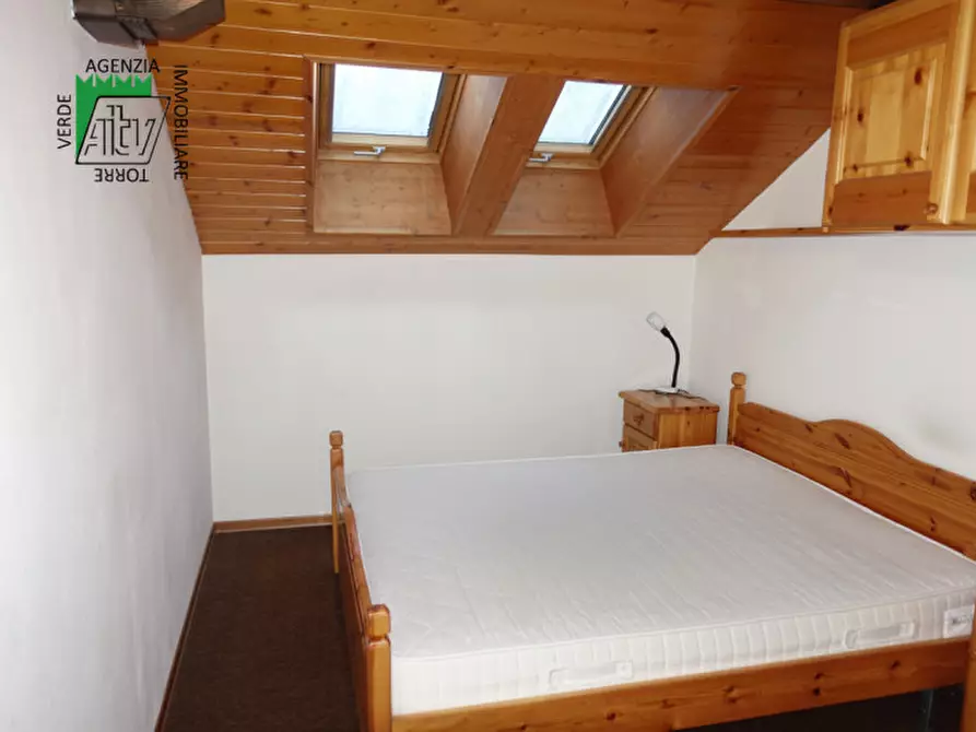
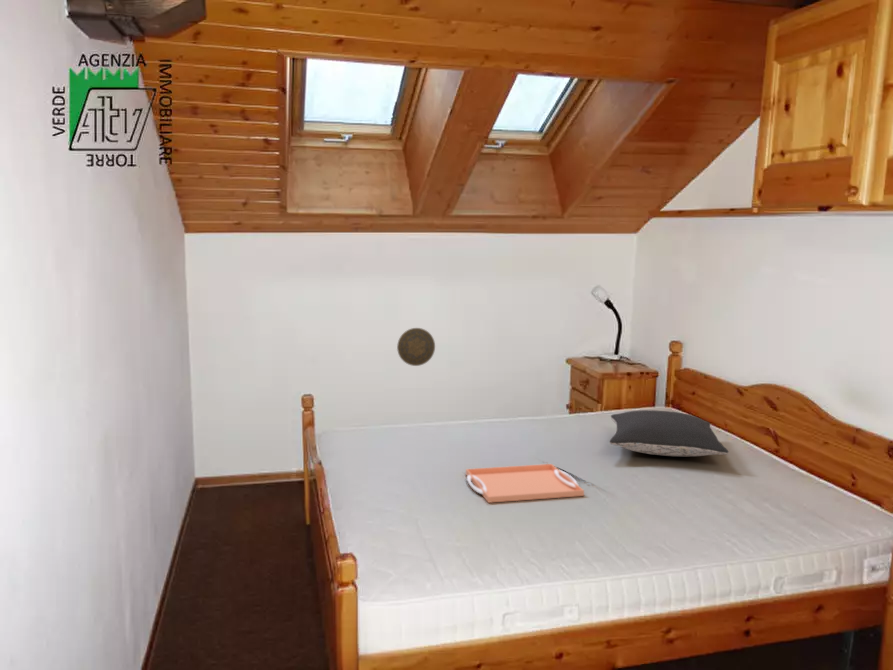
+ pillow (663, 432)
+ serving tray (522, 481)
+ decorative plate (416, 347)
